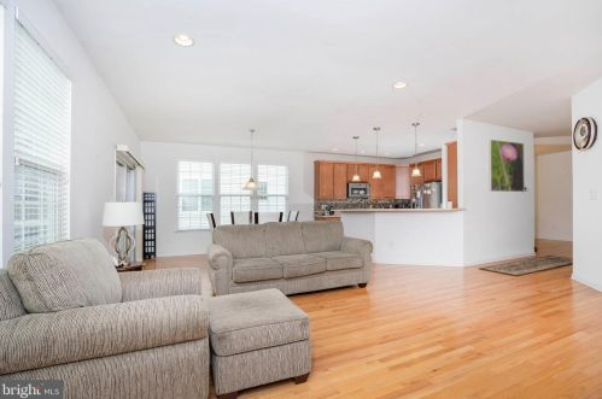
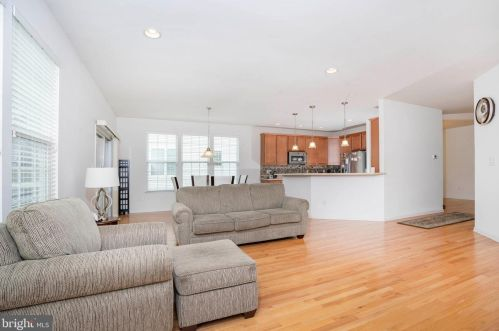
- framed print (507, 166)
